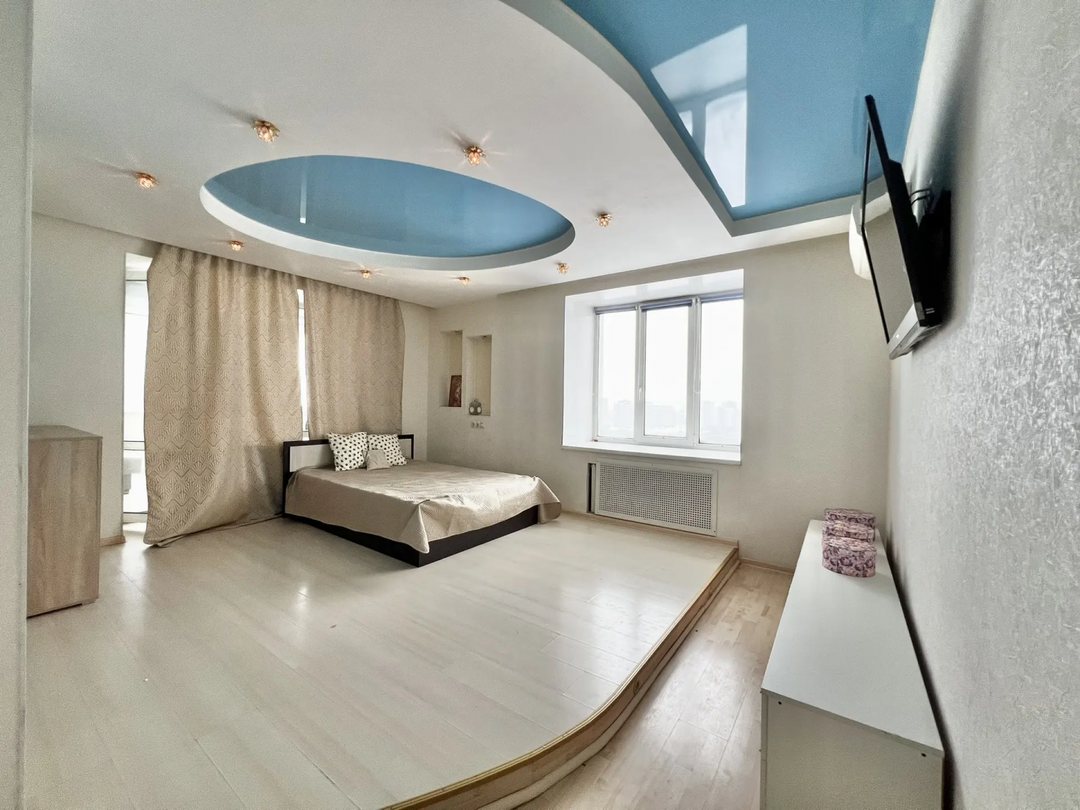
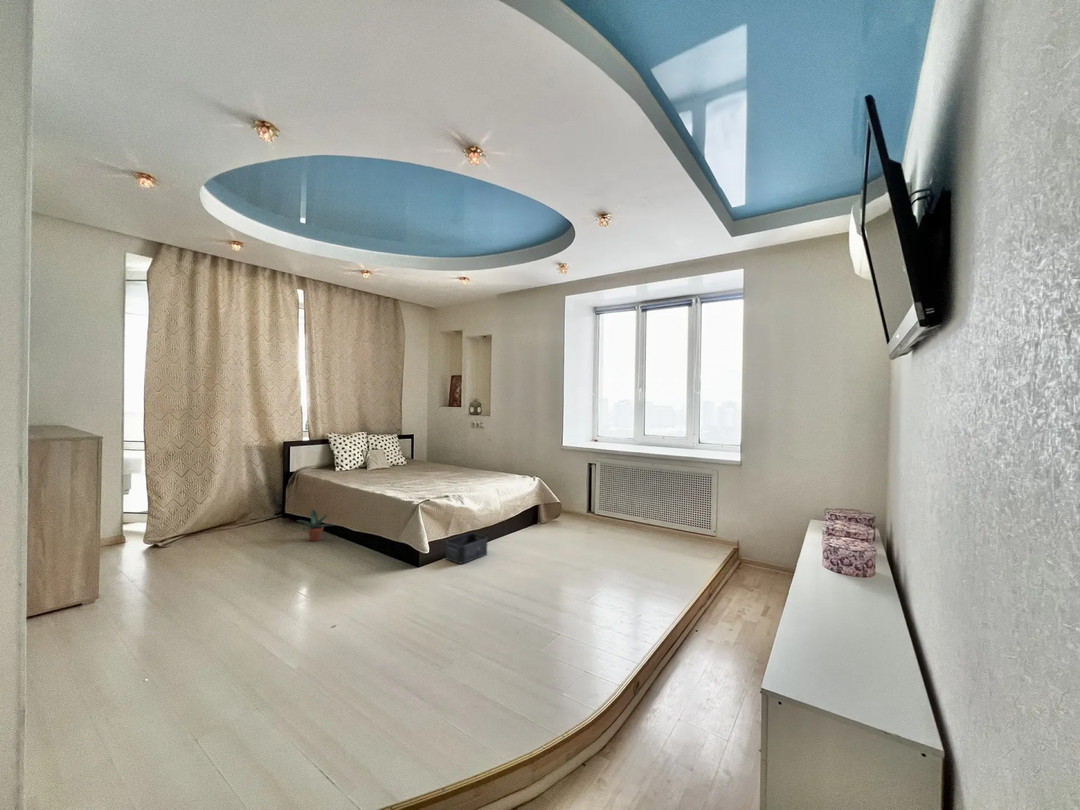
+ storage bin (466, 547)
+ potted plant (315, 525)
